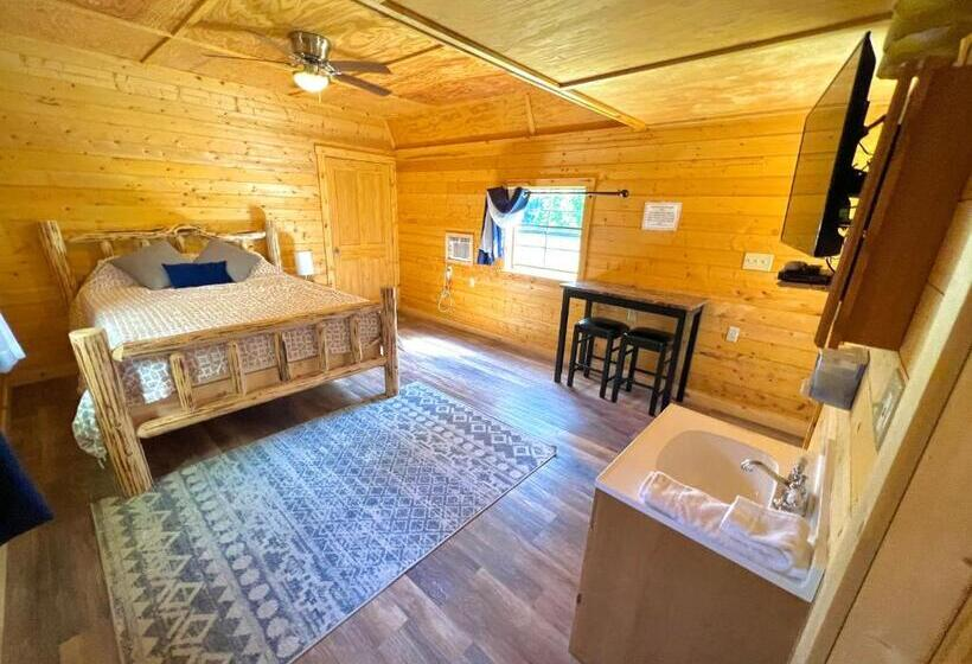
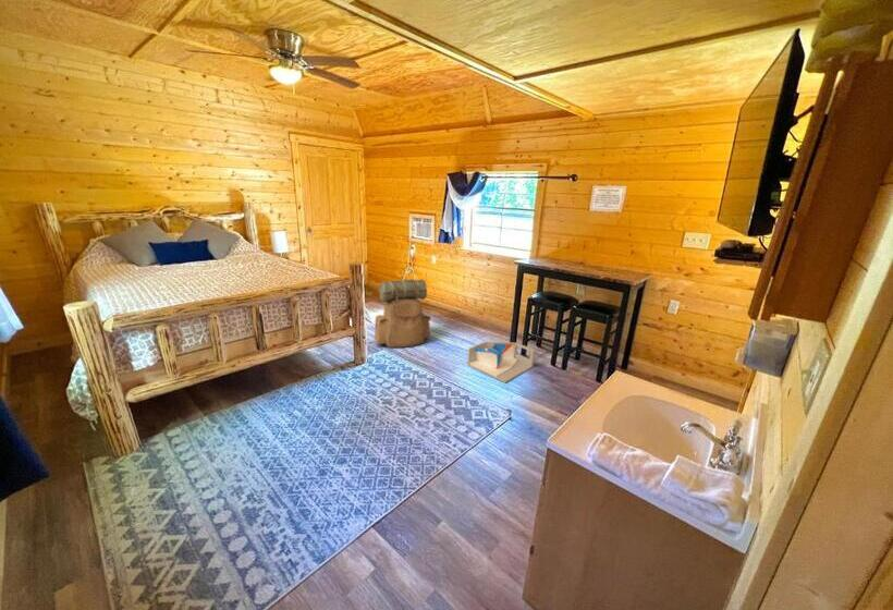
+ backpack (403, 309)
+ storage bin (501, 357)
